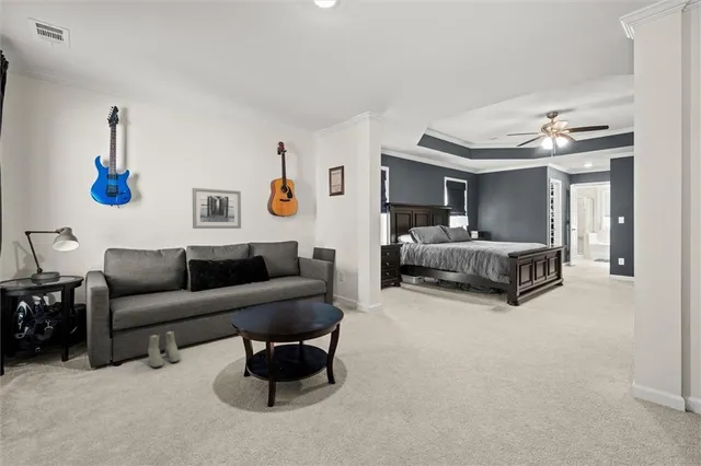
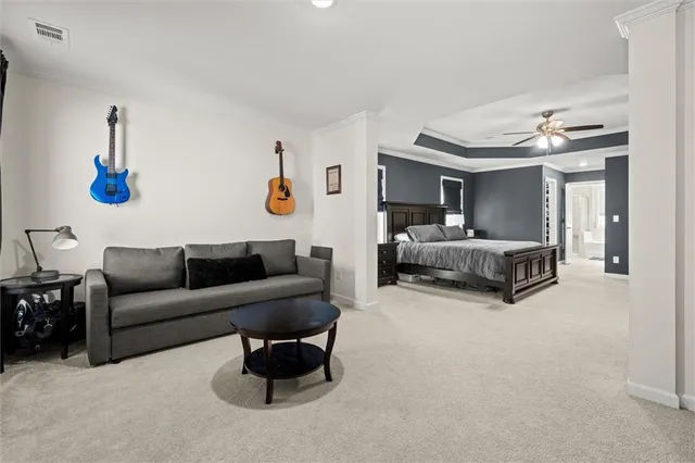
- boots (164, 346)
- wall art (217, 209)
